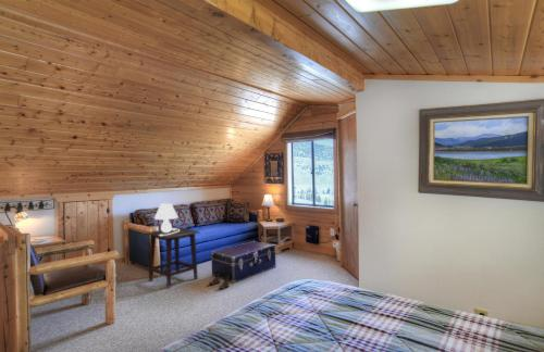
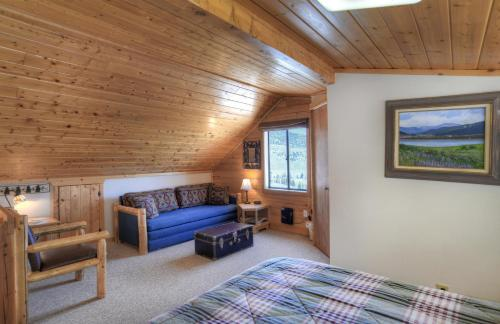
- side table (171, 255)
- boots (219, 279)
- table lamp (165, 217)
